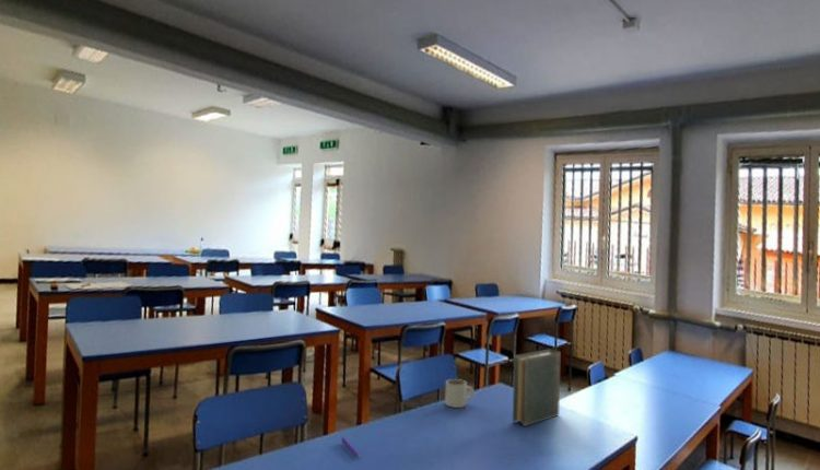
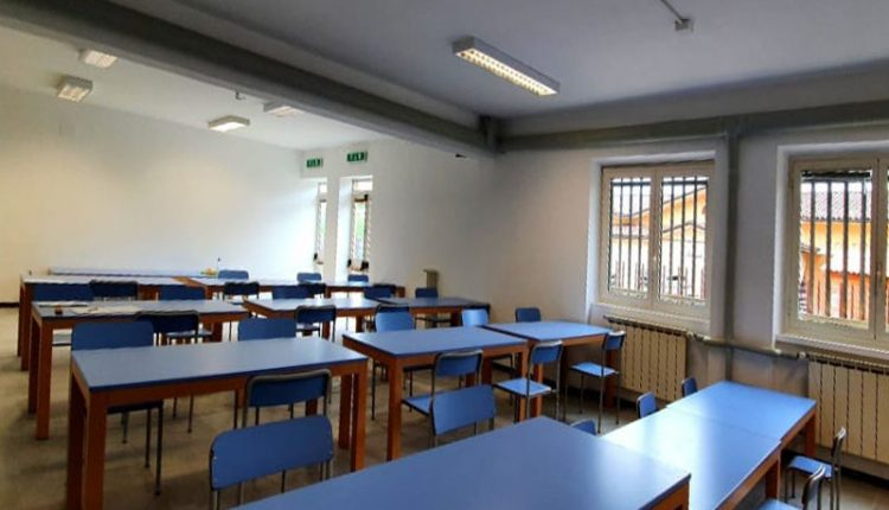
- book (537, 386)
- mug (459, 392)
- pen (350, 447)
